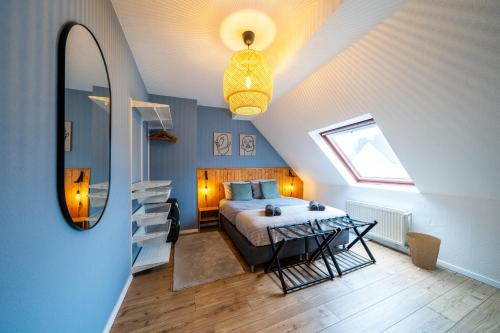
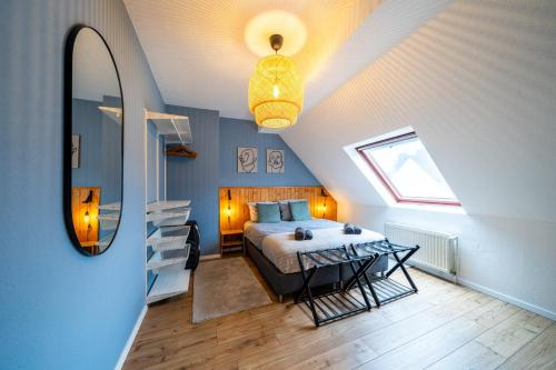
- trash can (423, 251)
